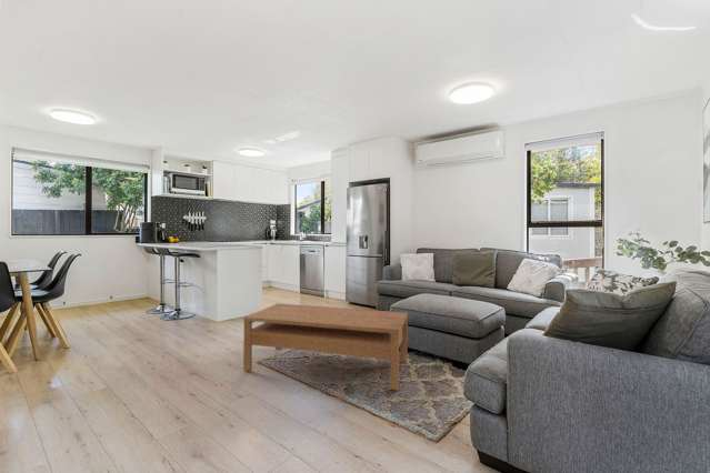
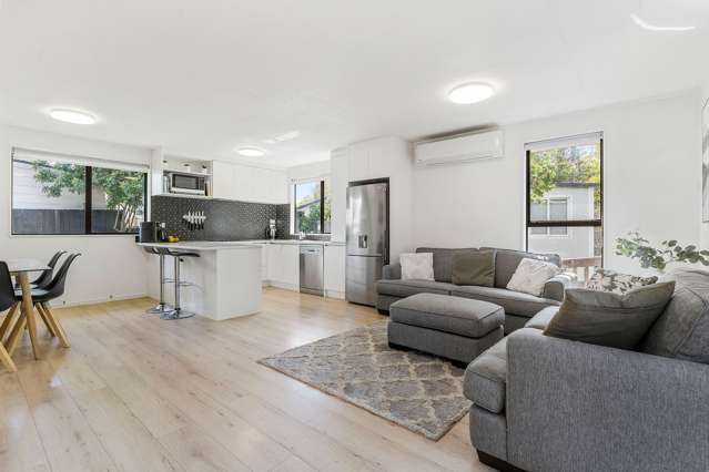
- coffee table (328, 340)
